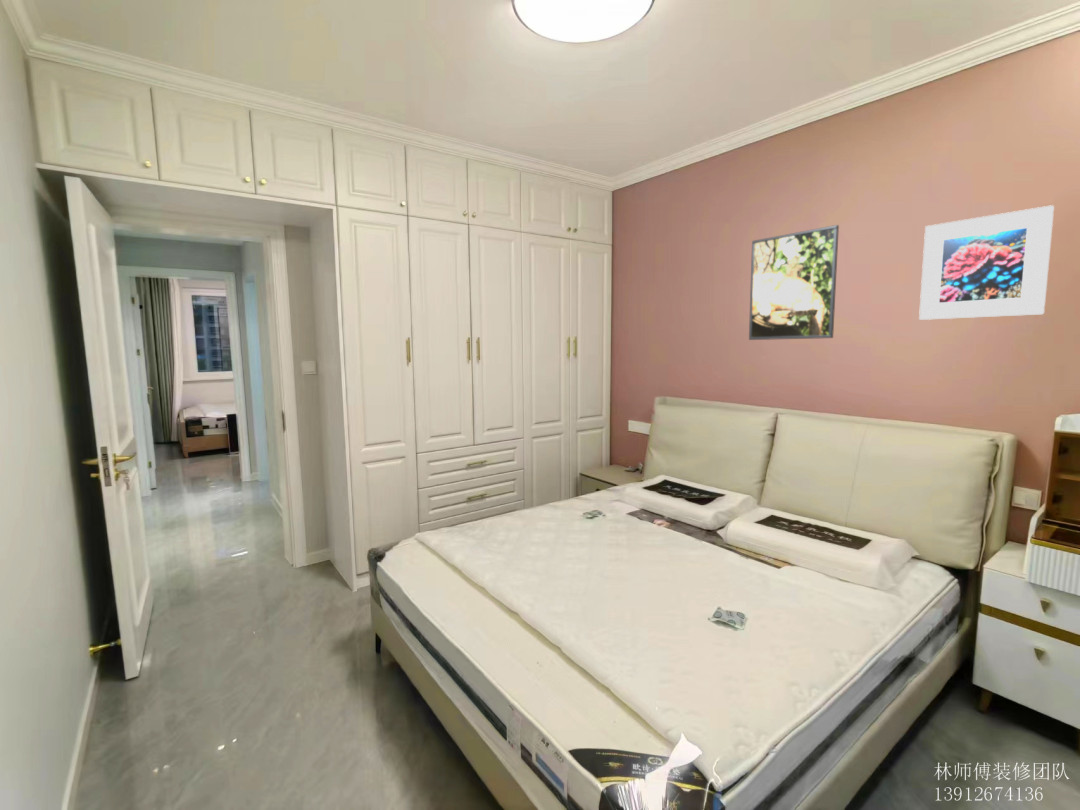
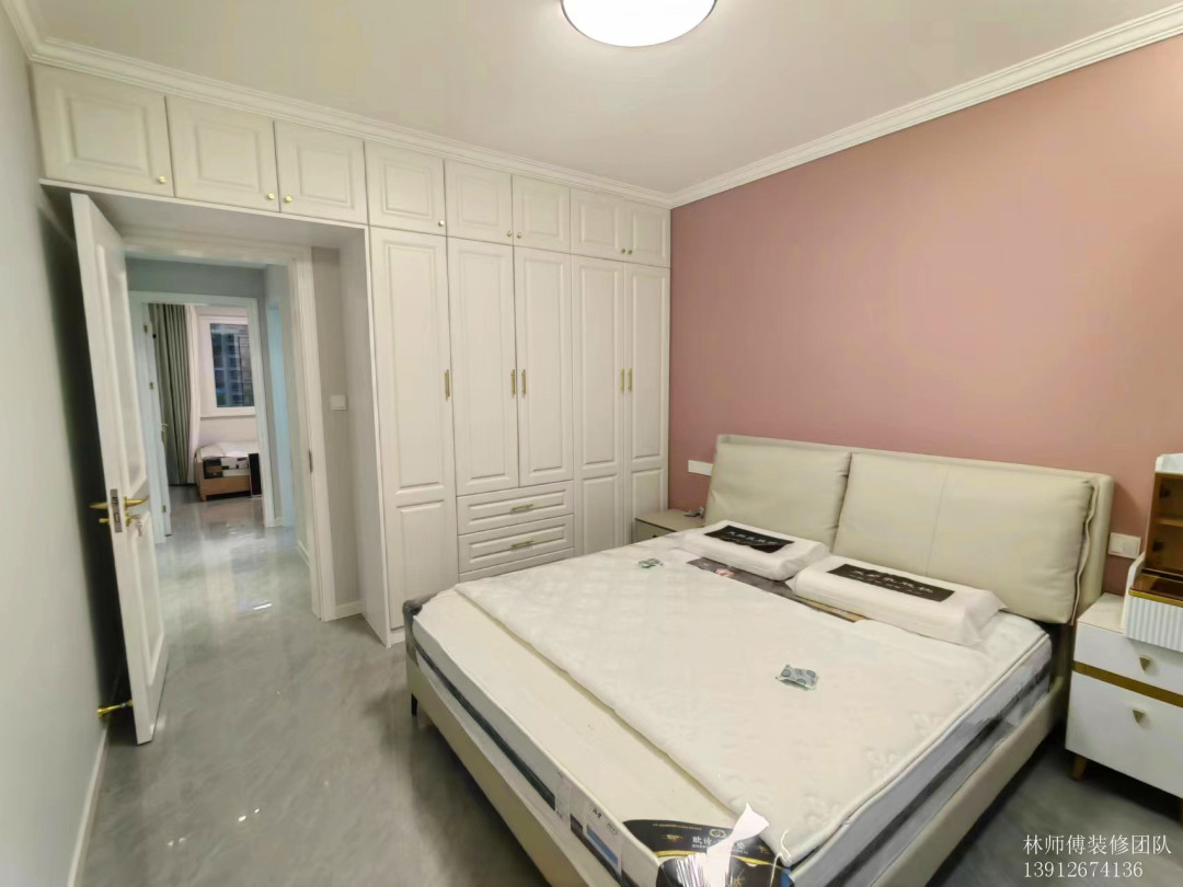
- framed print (790, 286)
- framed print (980, 267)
